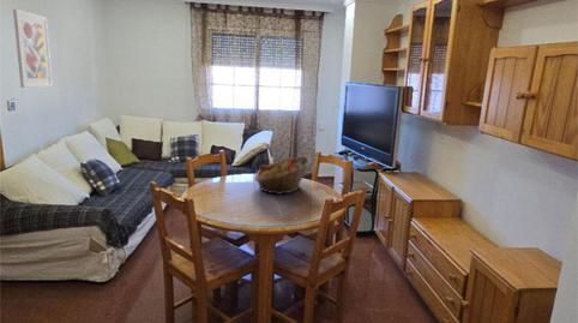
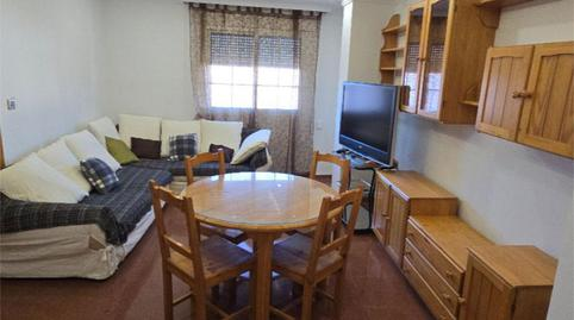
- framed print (34, 50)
- fruit basket (282, 173)
